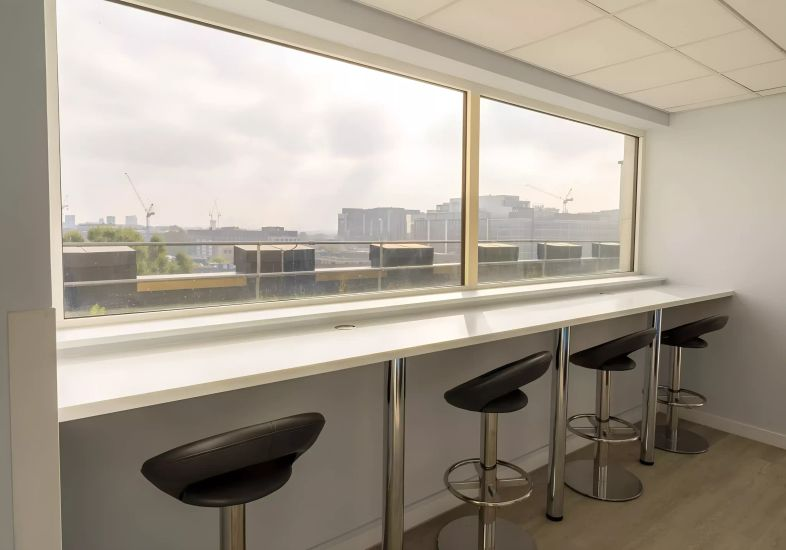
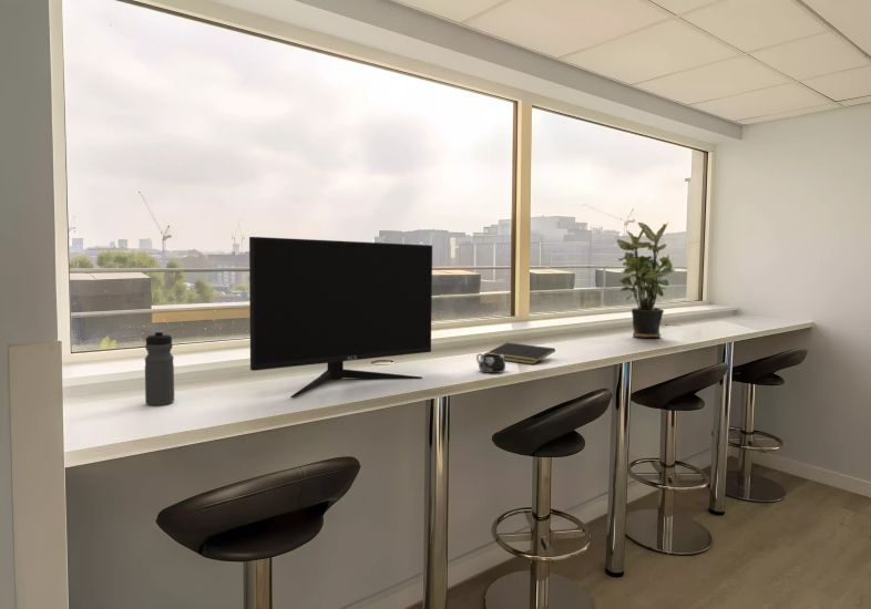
+ computer monitor (342, 311)
+ mug (489, 362)
+ potted plant (643, 279)
+ water bottle (158, 367)
+ notepad (519, 352)
